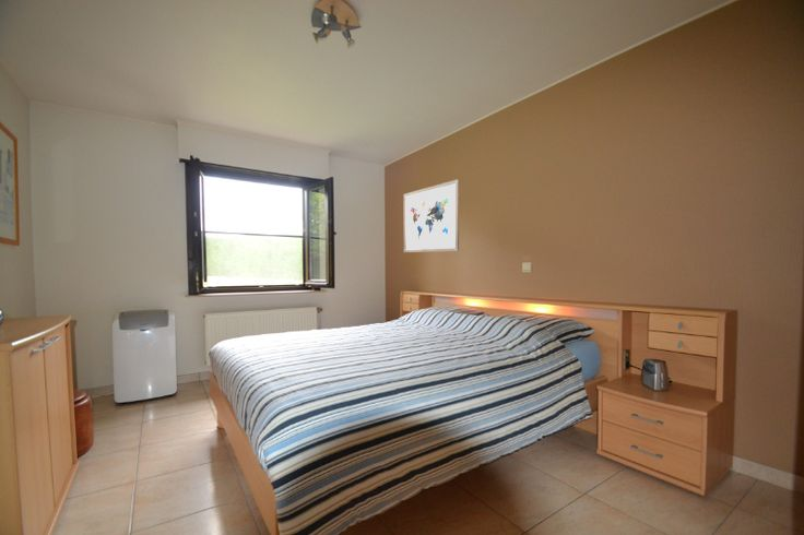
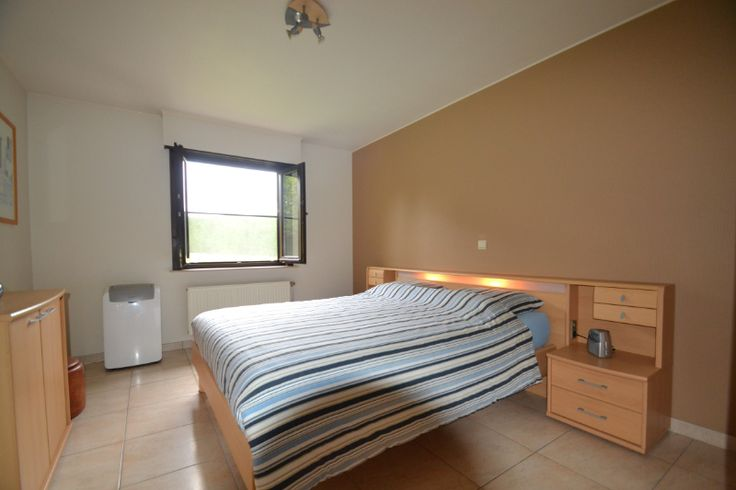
- wall art (428, 219)
